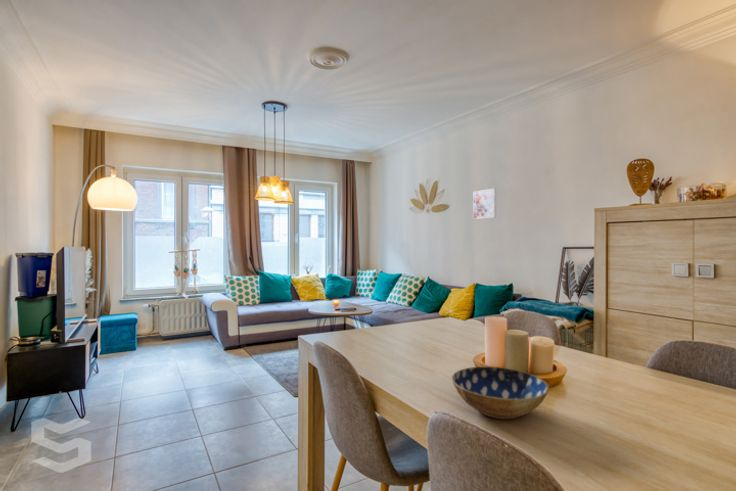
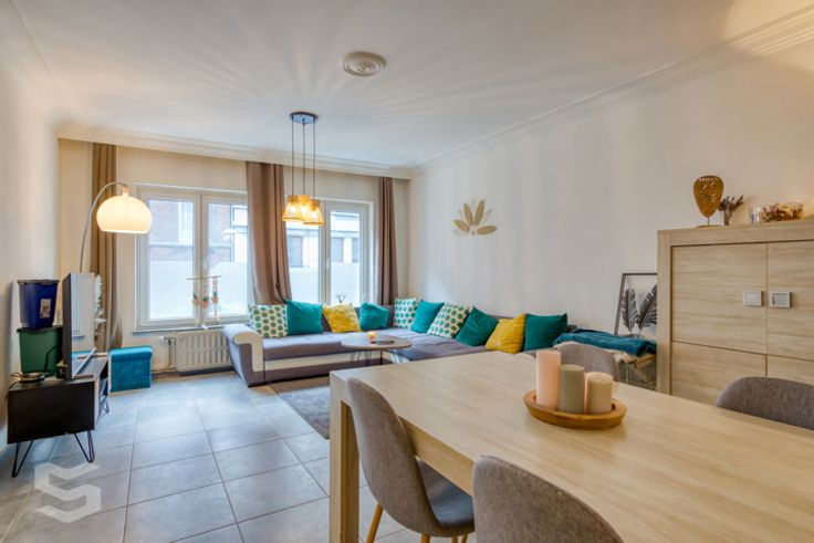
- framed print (484, 204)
- bowl (498, 395)
